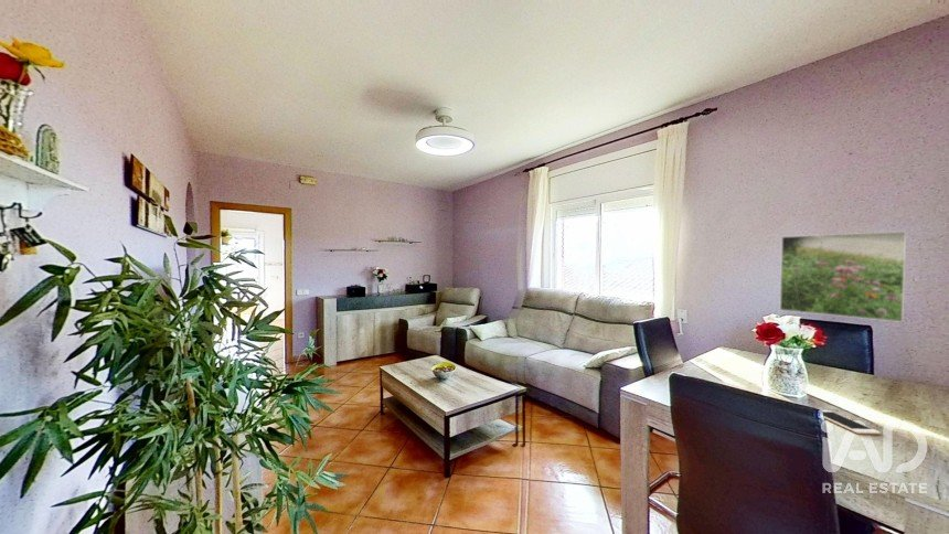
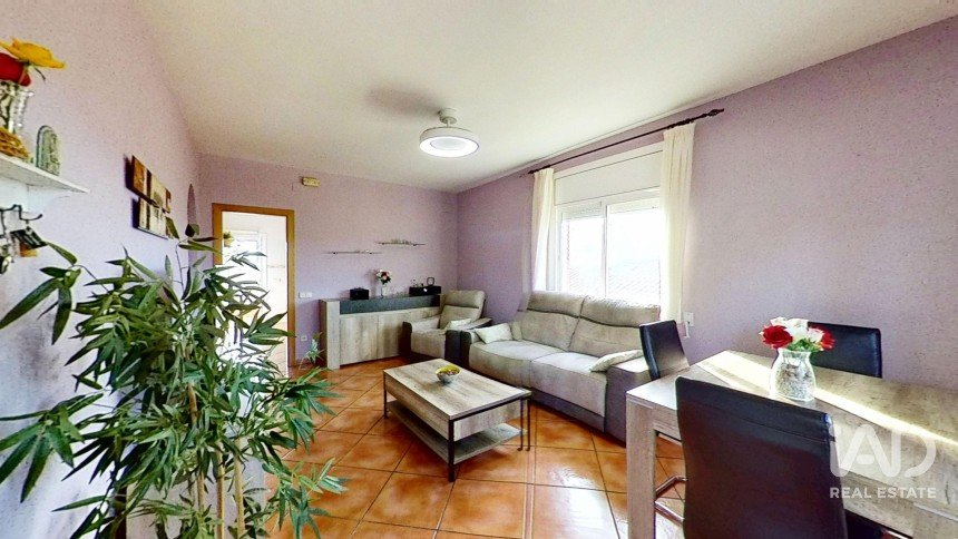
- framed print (836, 275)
- cell phone (842, 420)
